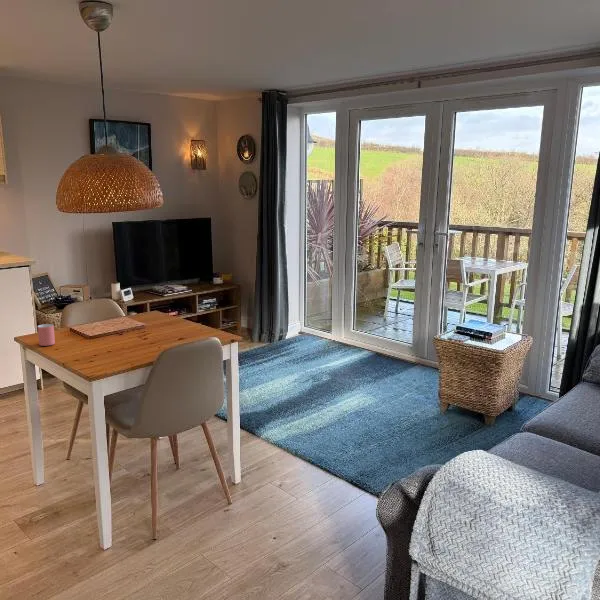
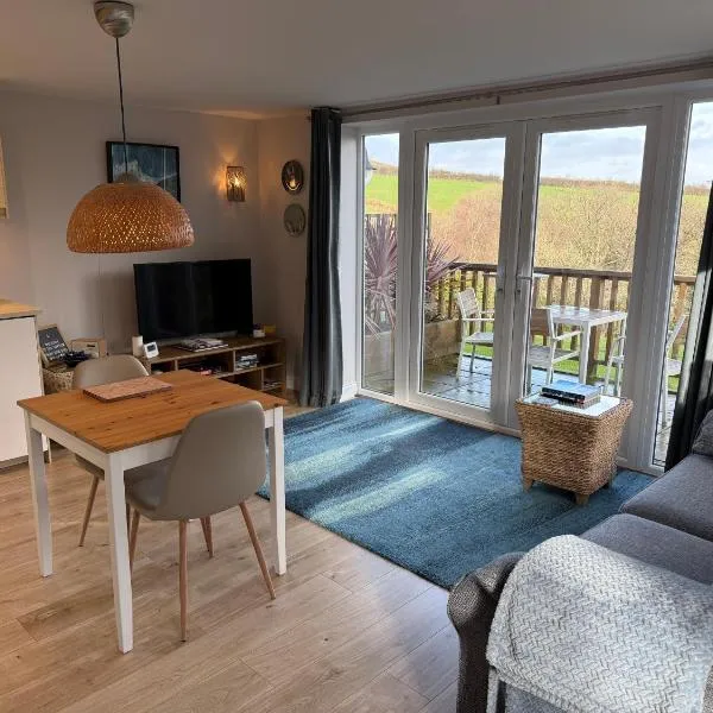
- cup (47, 334)
